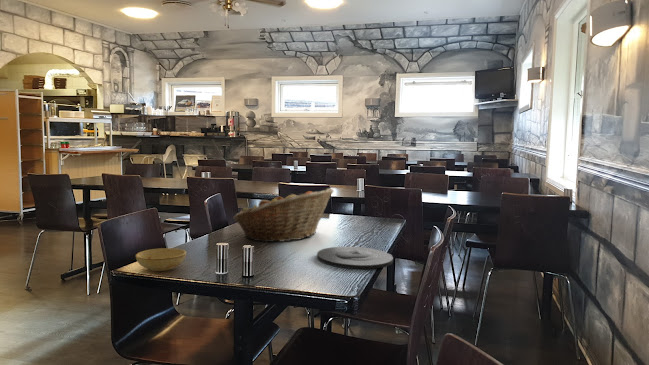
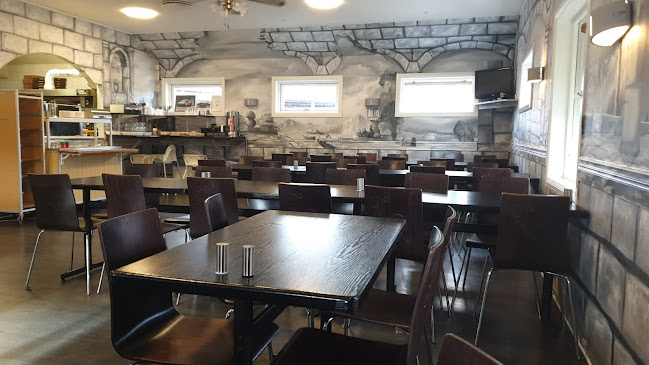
- fruit basket (285, 211)
- bowl (161, 260)
- plate (354, 254)
